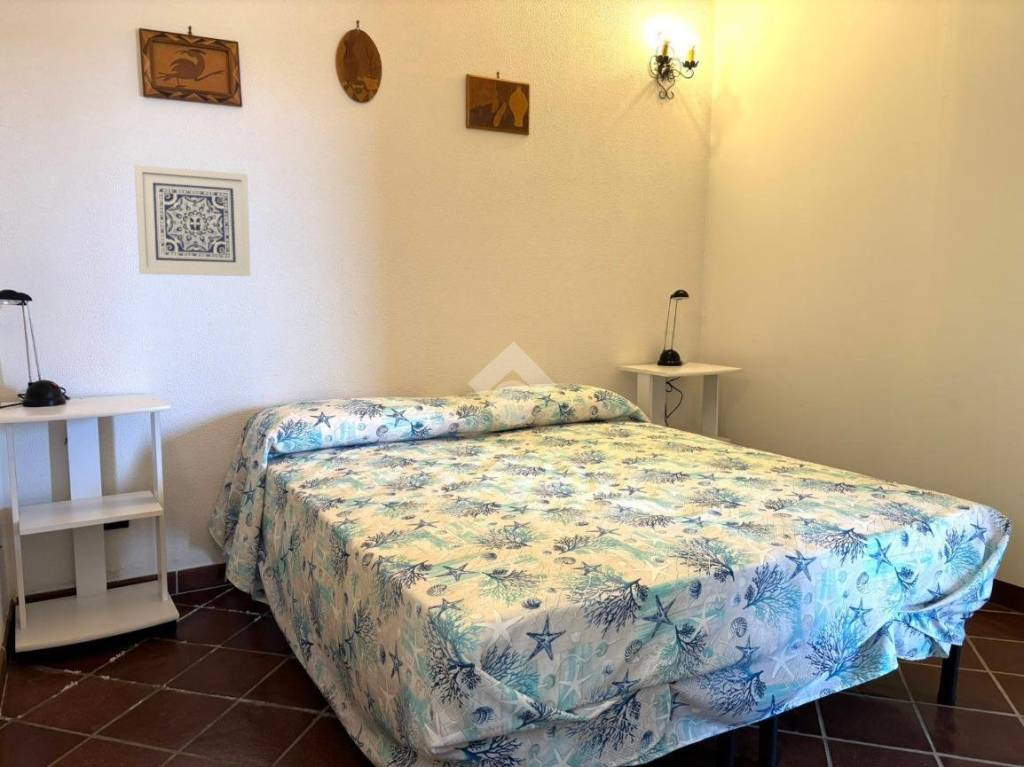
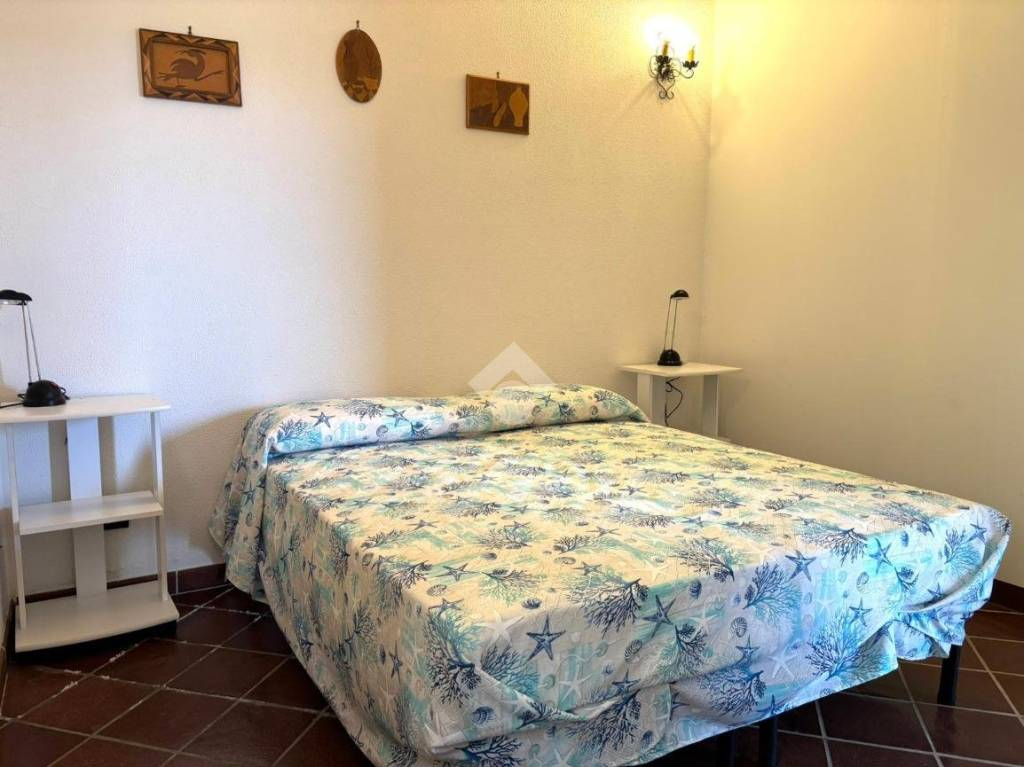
- wall art (194, 223)
